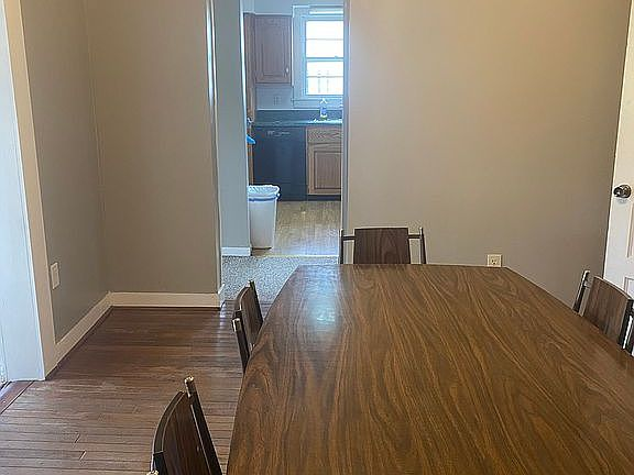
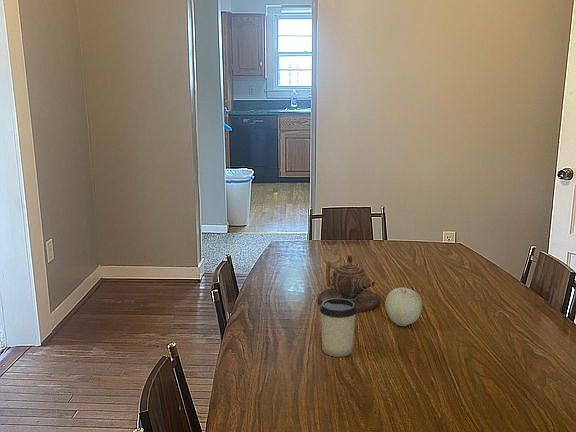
+ teapot (349, 278)
+ cup (337, 327)
+ fruit (403, 306)
